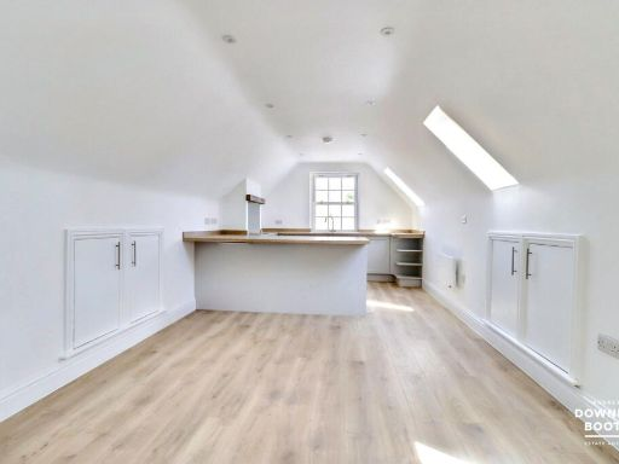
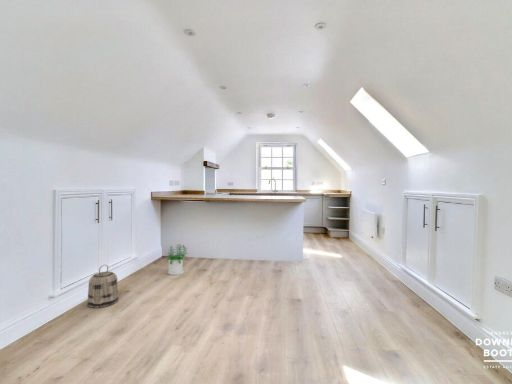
+ basket (103, 283)
+ potted plant (177, 258)
